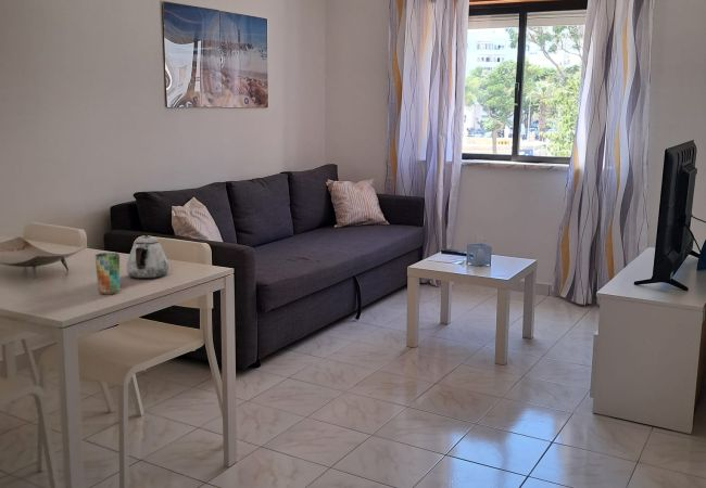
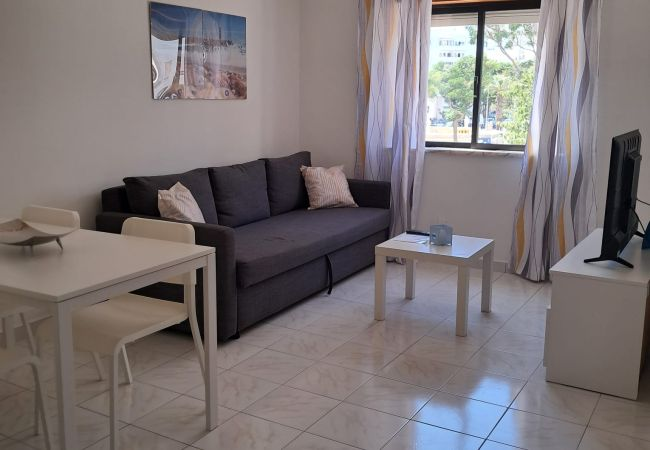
- cup (108, 273)
- teapot (148, 254)
